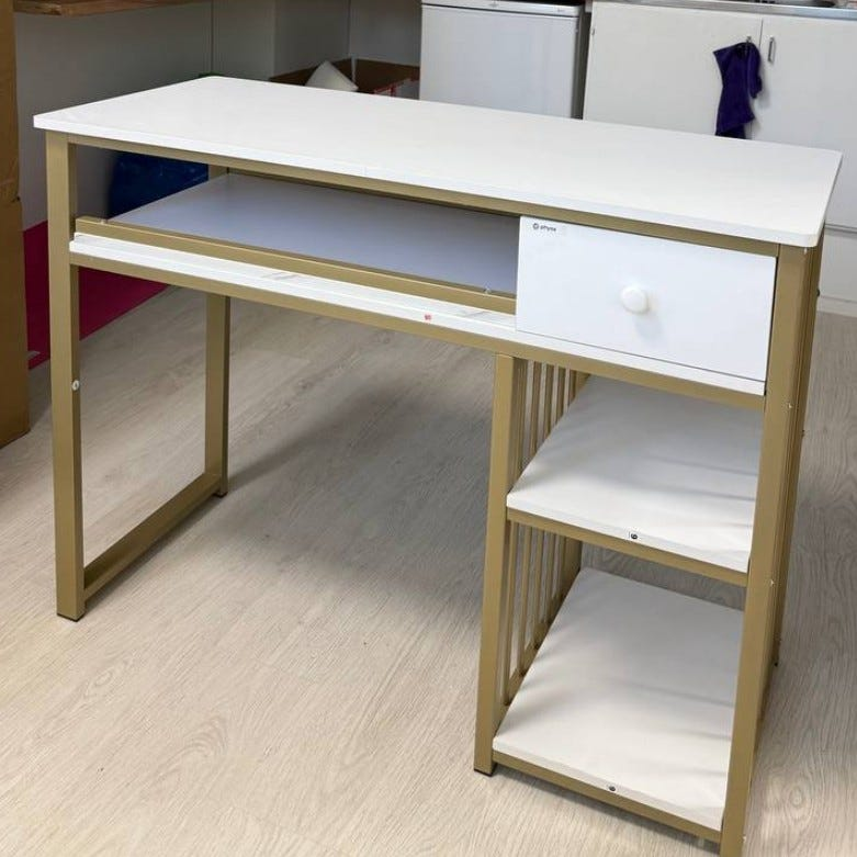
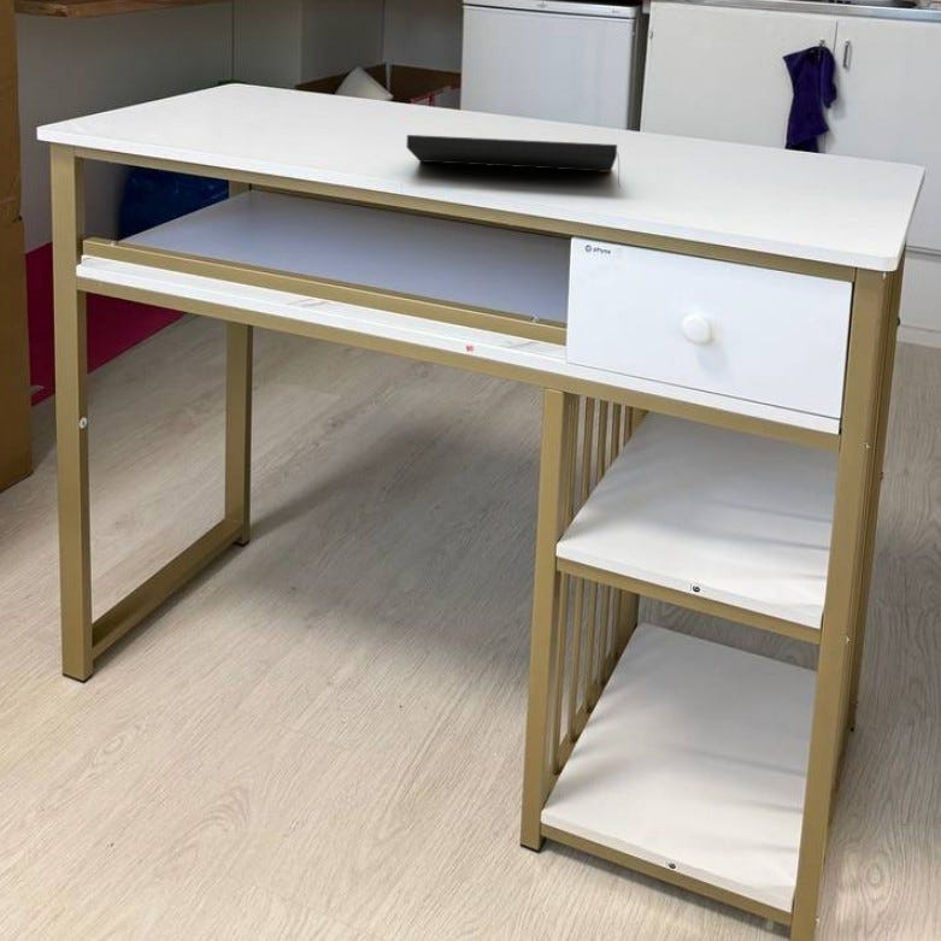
+ notepad (513, 154)
